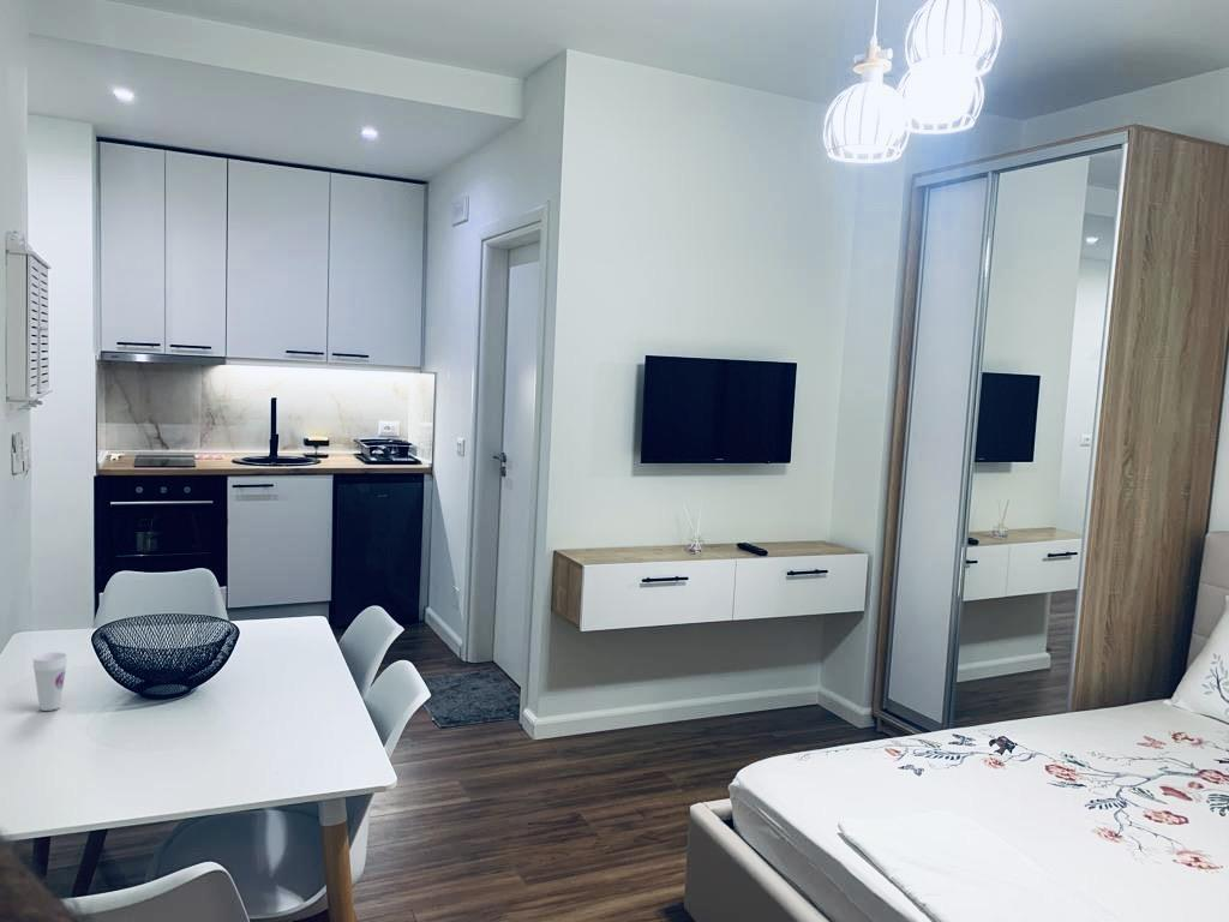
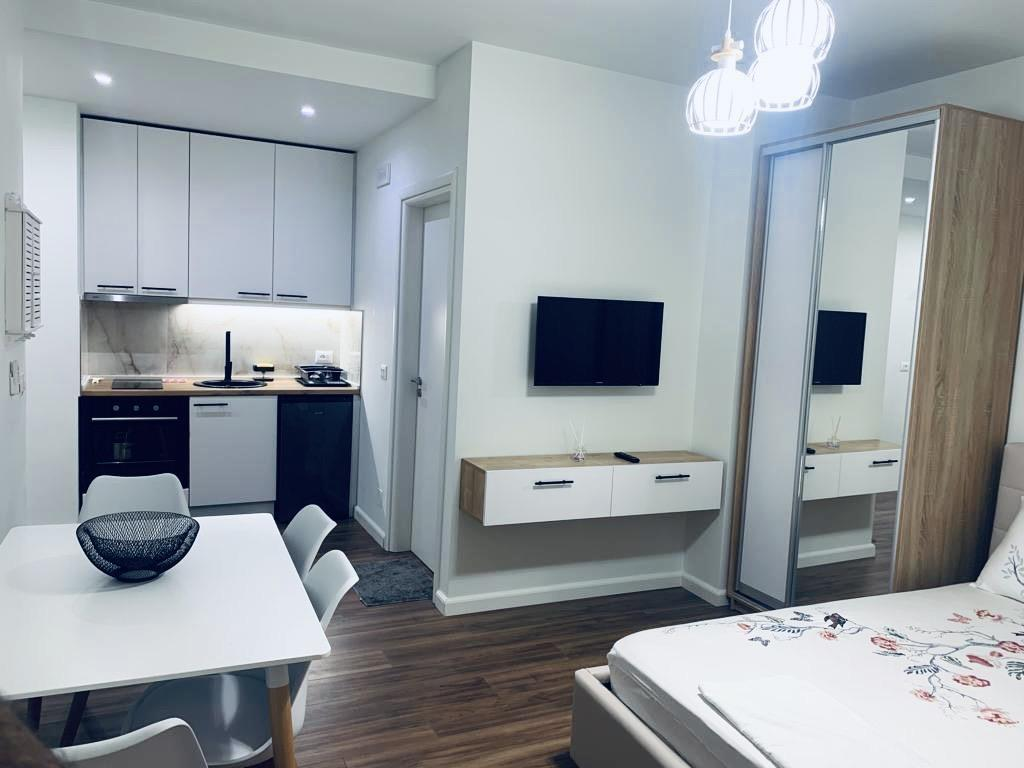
- cup (49, 682)
